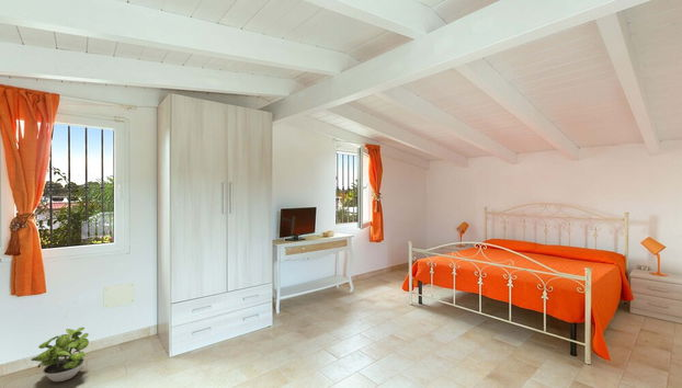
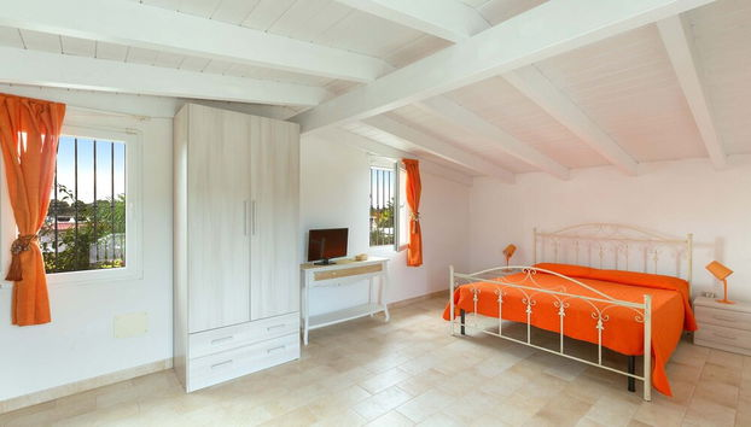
- potted plant (61, 354)
